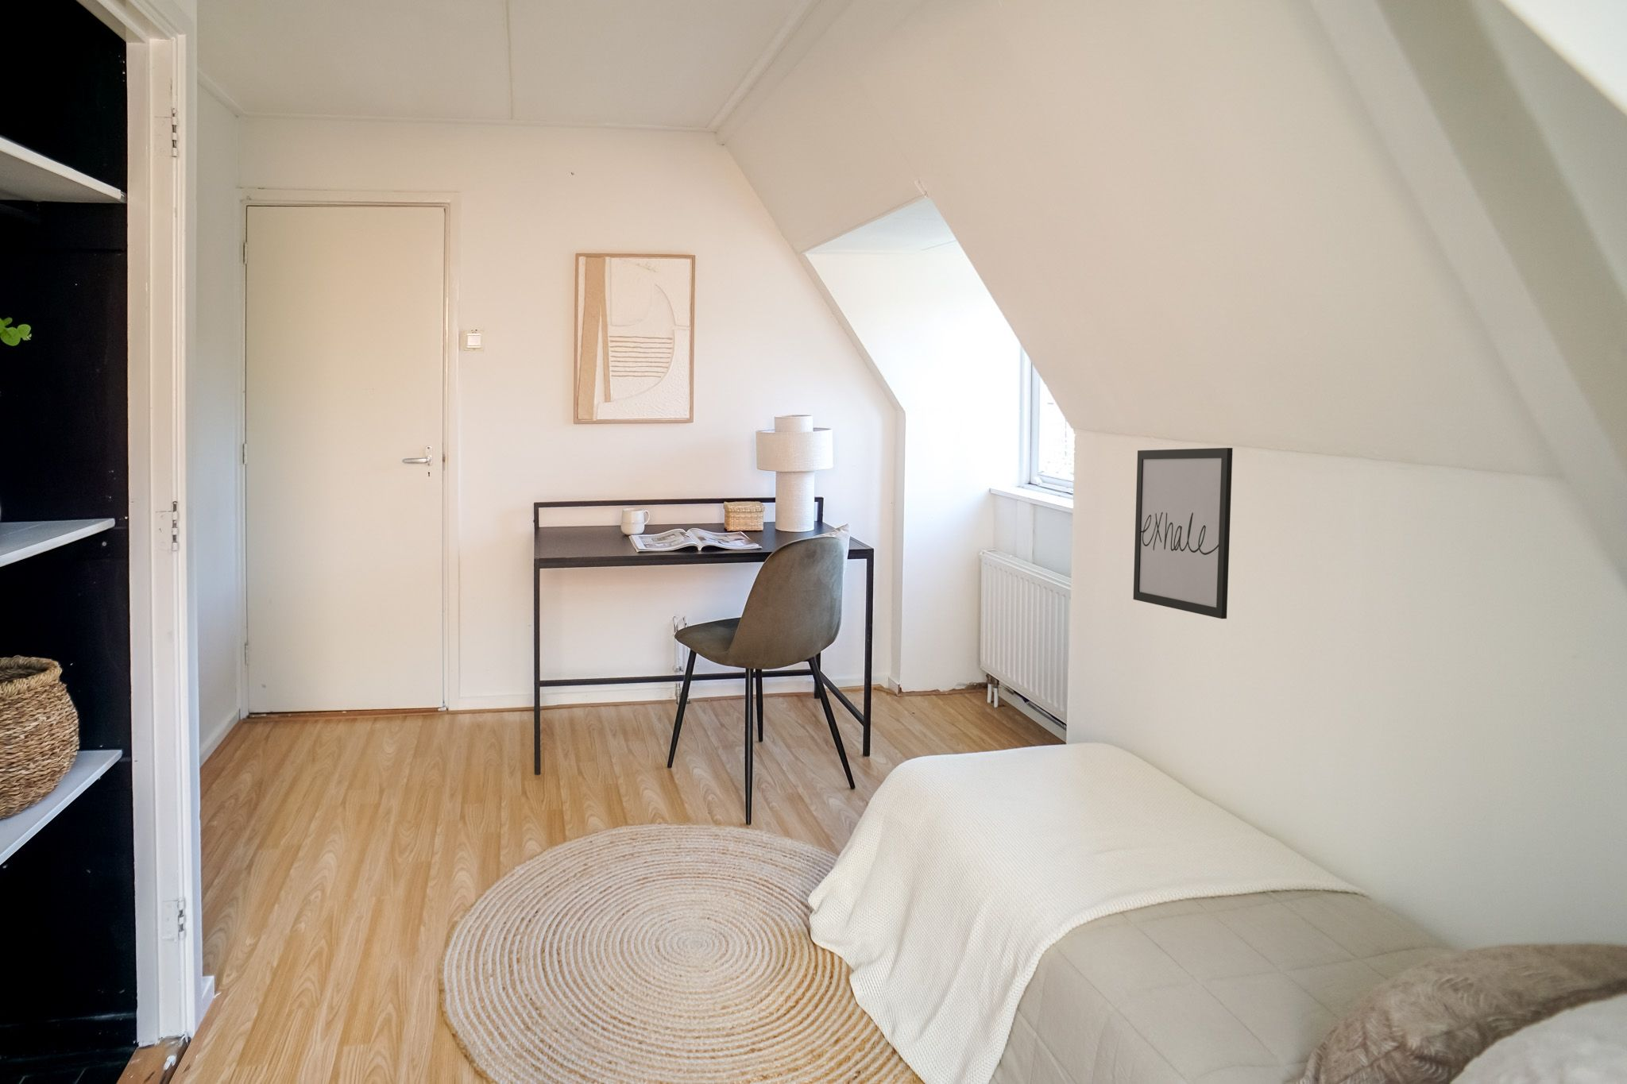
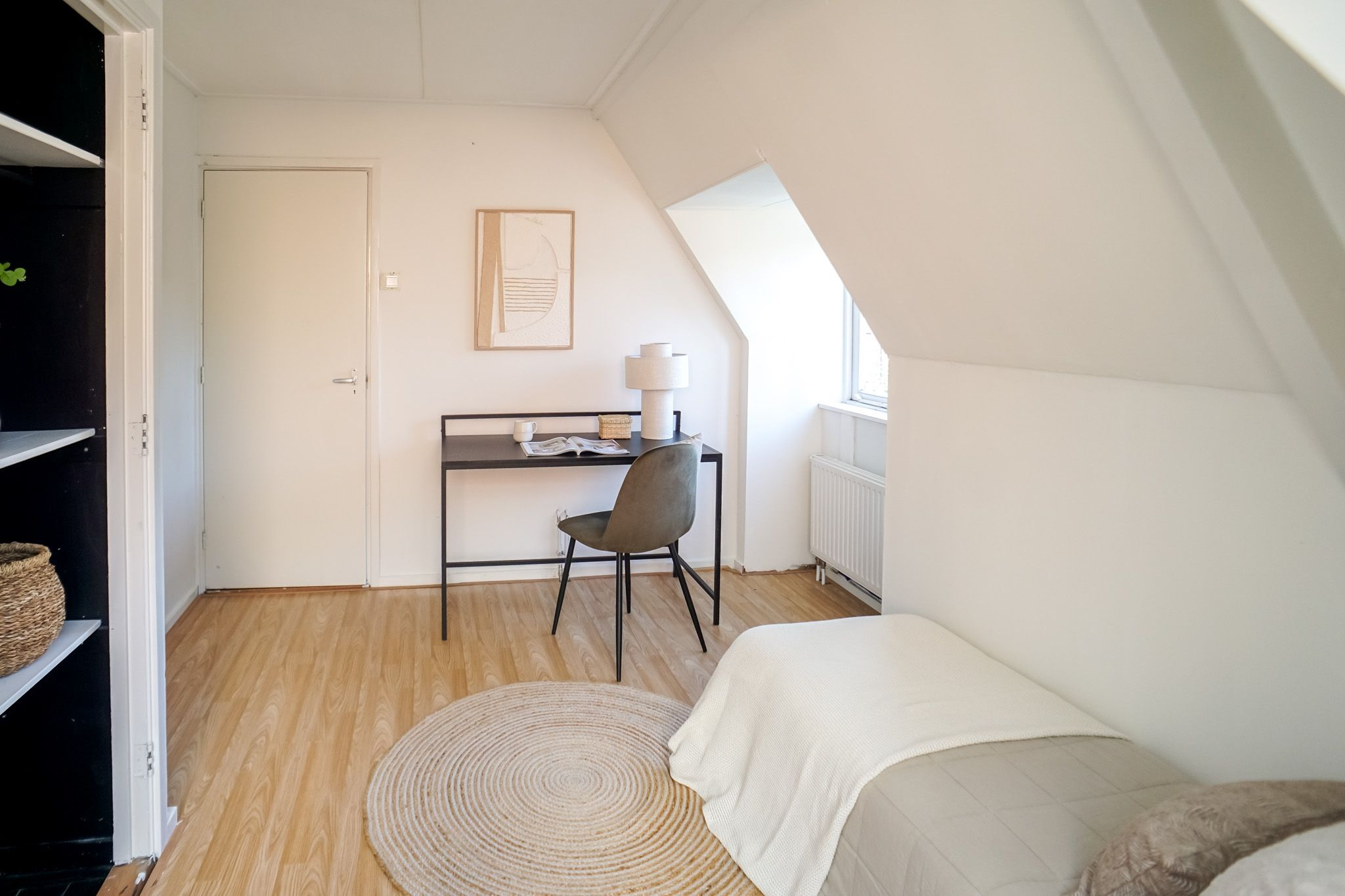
- wall art (1179, 529)
